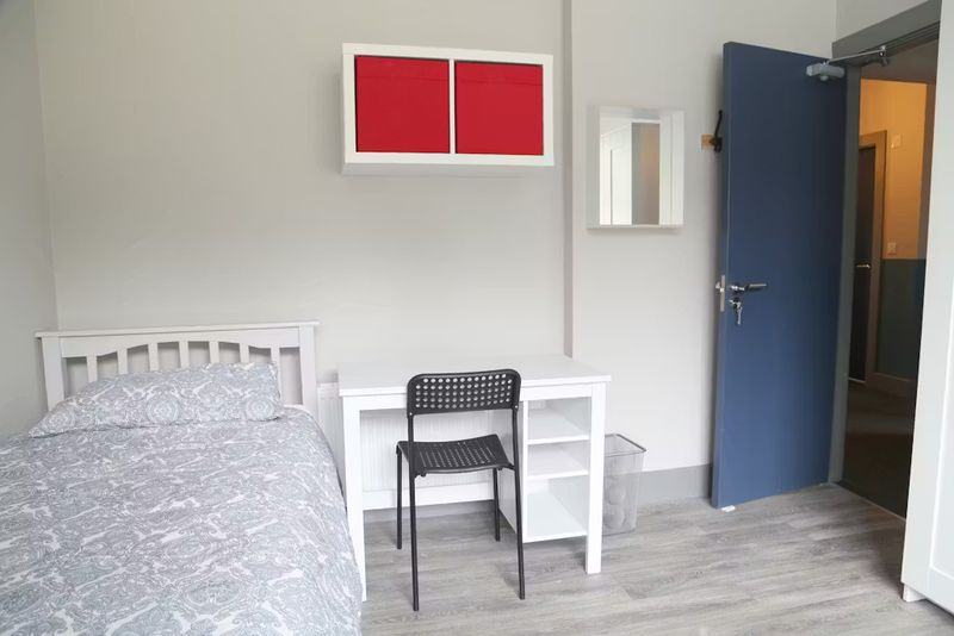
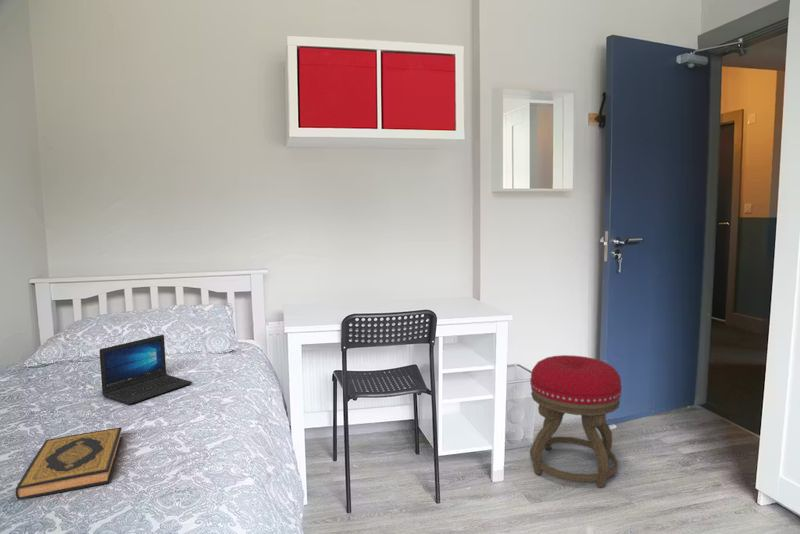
+ laptop (147, 367)
+ hardback book (75, 459)
+ stool (573, 414)
